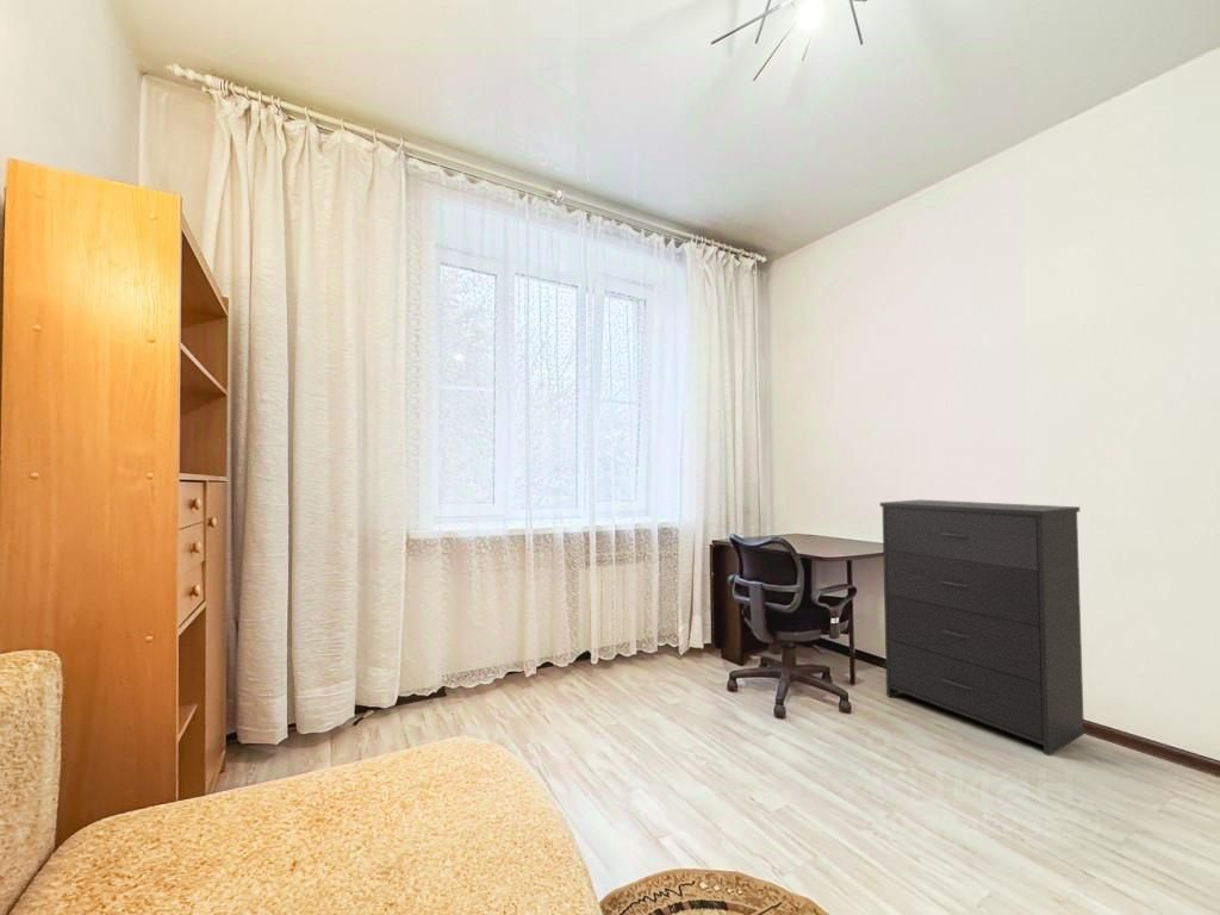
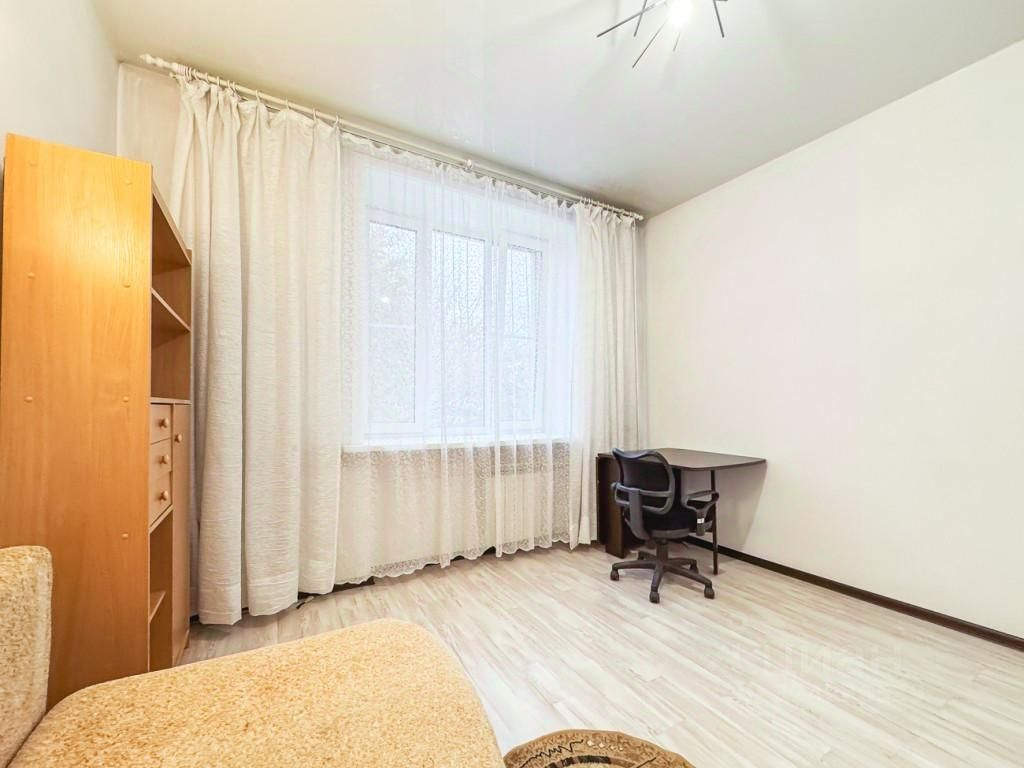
- dresser (973, 608)
